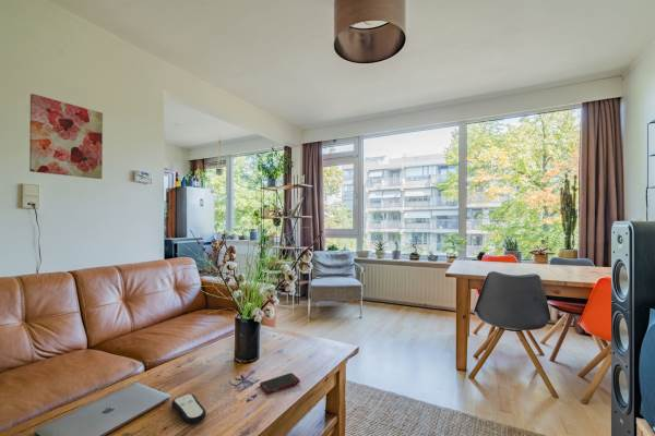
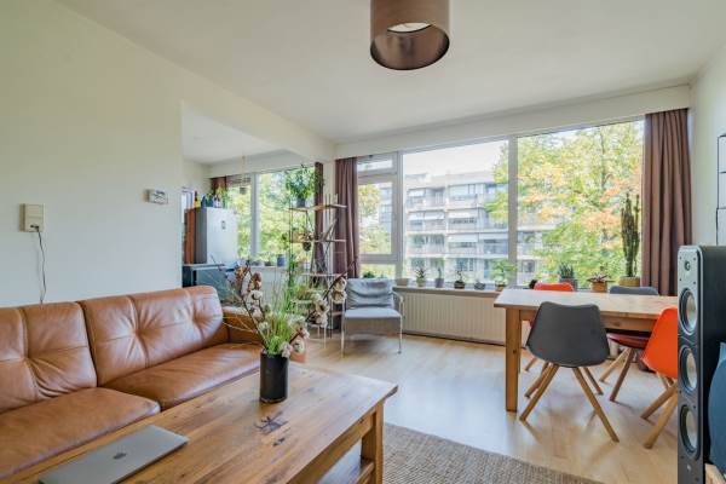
- remote control (189, 408)
- wall art (69, 140)
- cell phone (279, 383)
